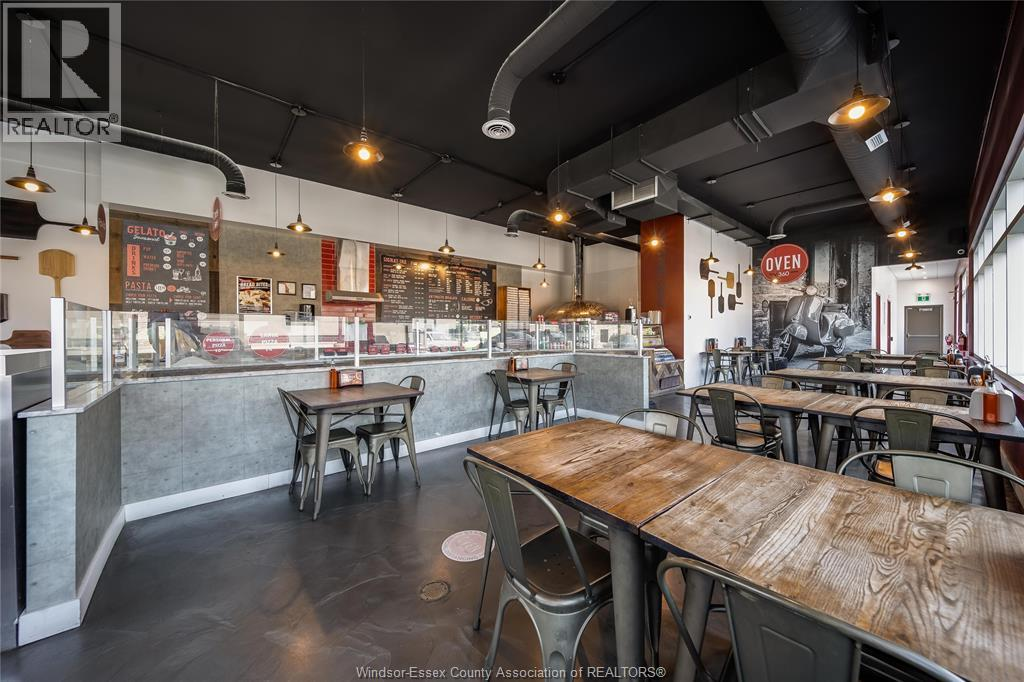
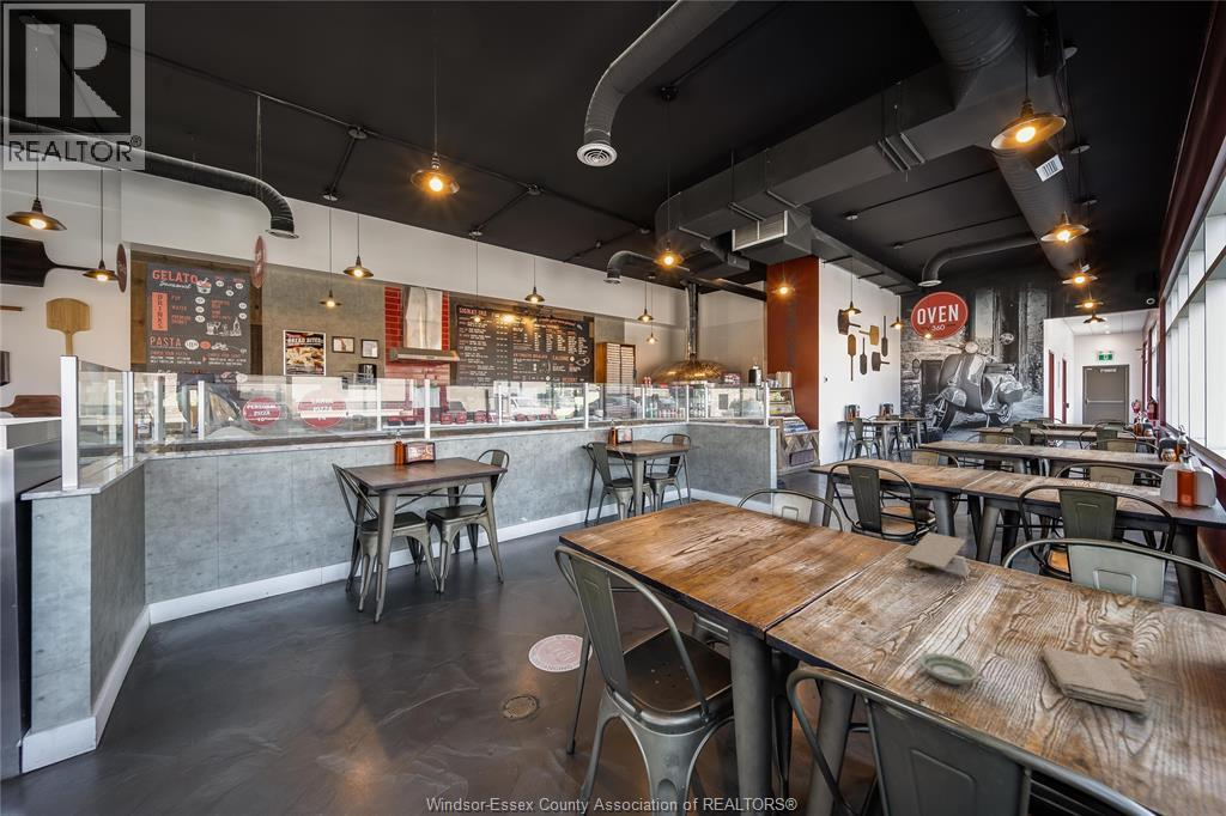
+ saucer (947, 670)
+ washcloth (1090, 675)
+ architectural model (940, 554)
